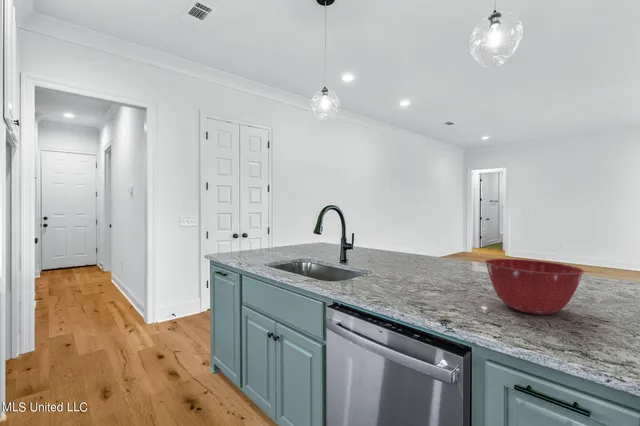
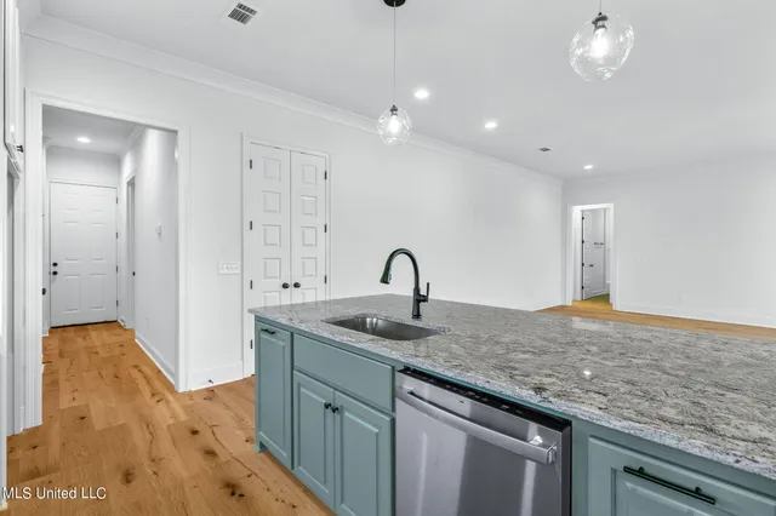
- mixing bowl (530, 286)
